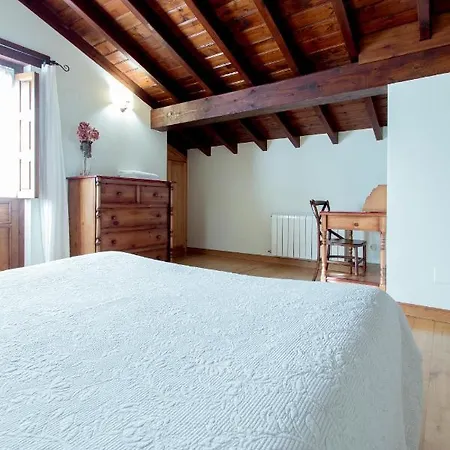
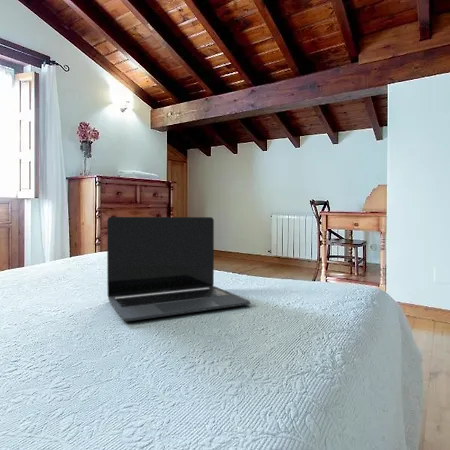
+ laptop (177, 260)
